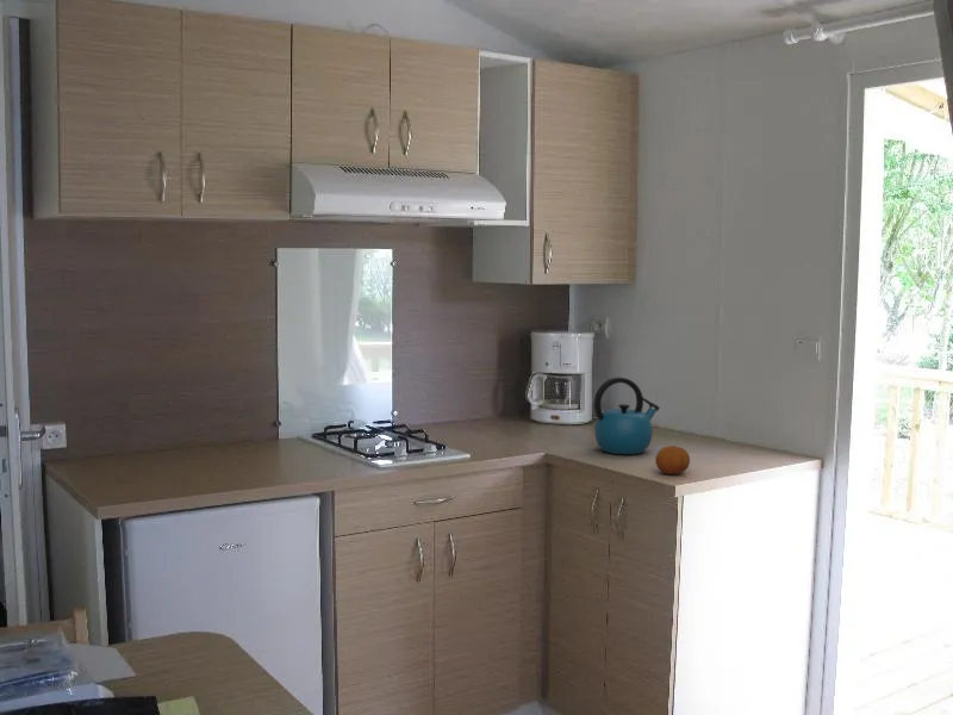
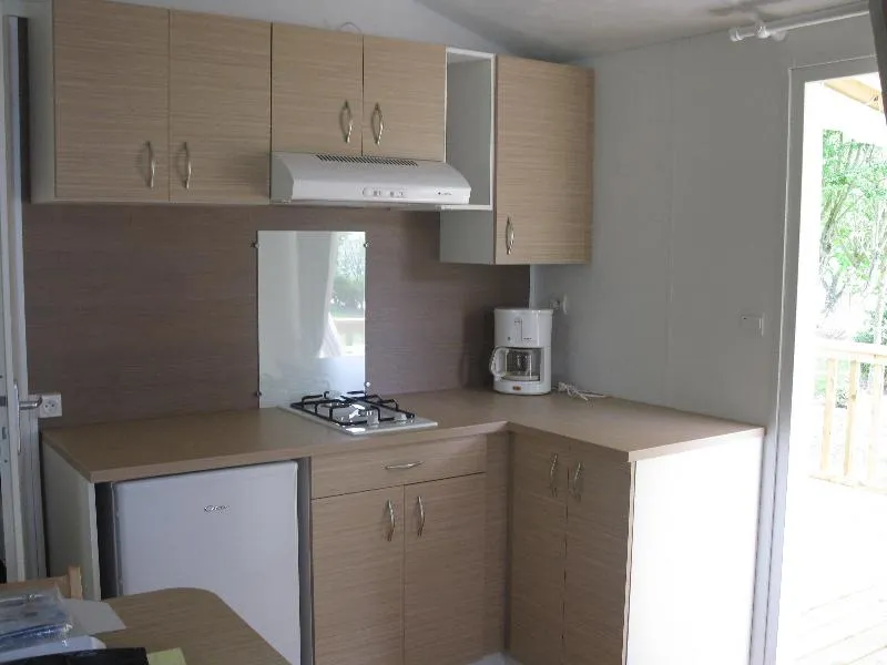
- fruit (672, 459)
- kettle (627, 414)
